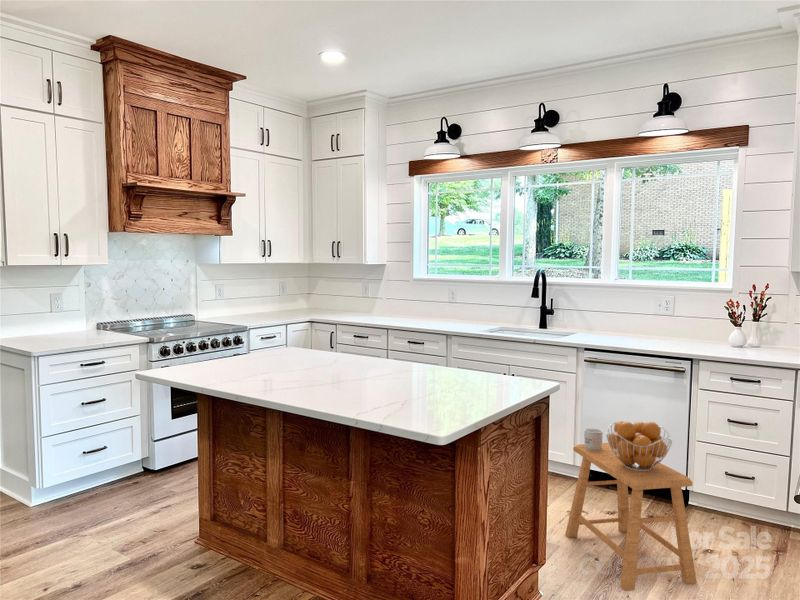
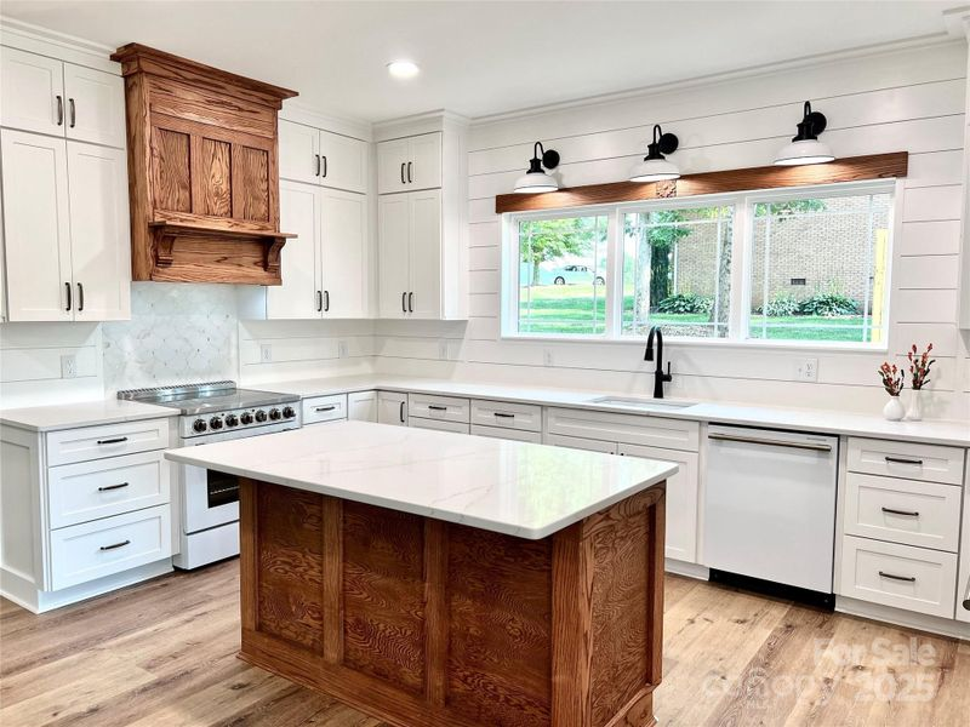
- fruit basket (638, 443)
- stool (627, 509)
- mug (591, 438)
